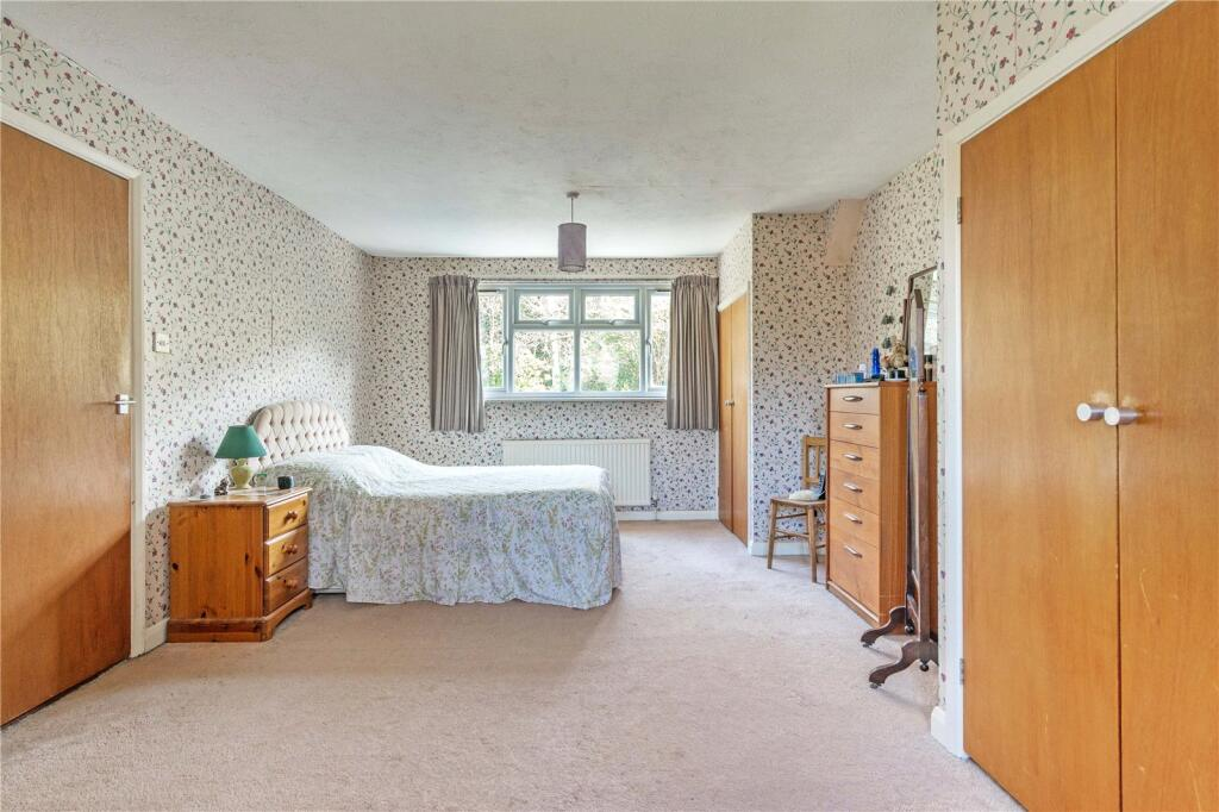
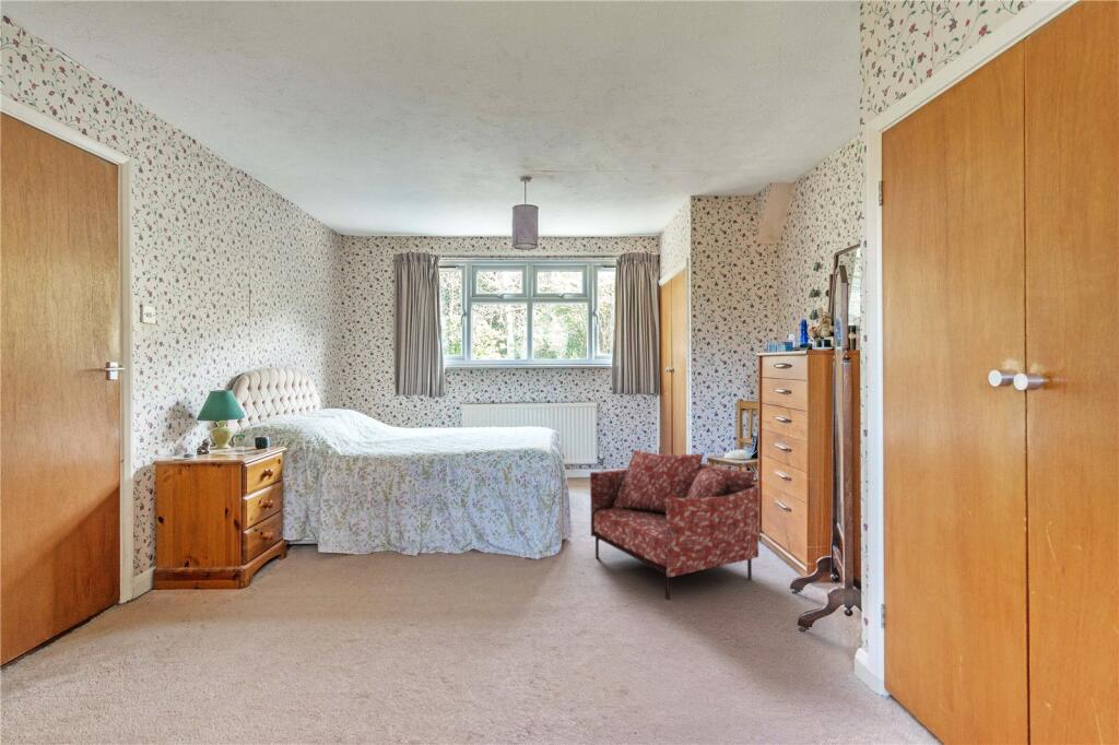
+ armchair (674, 511)
